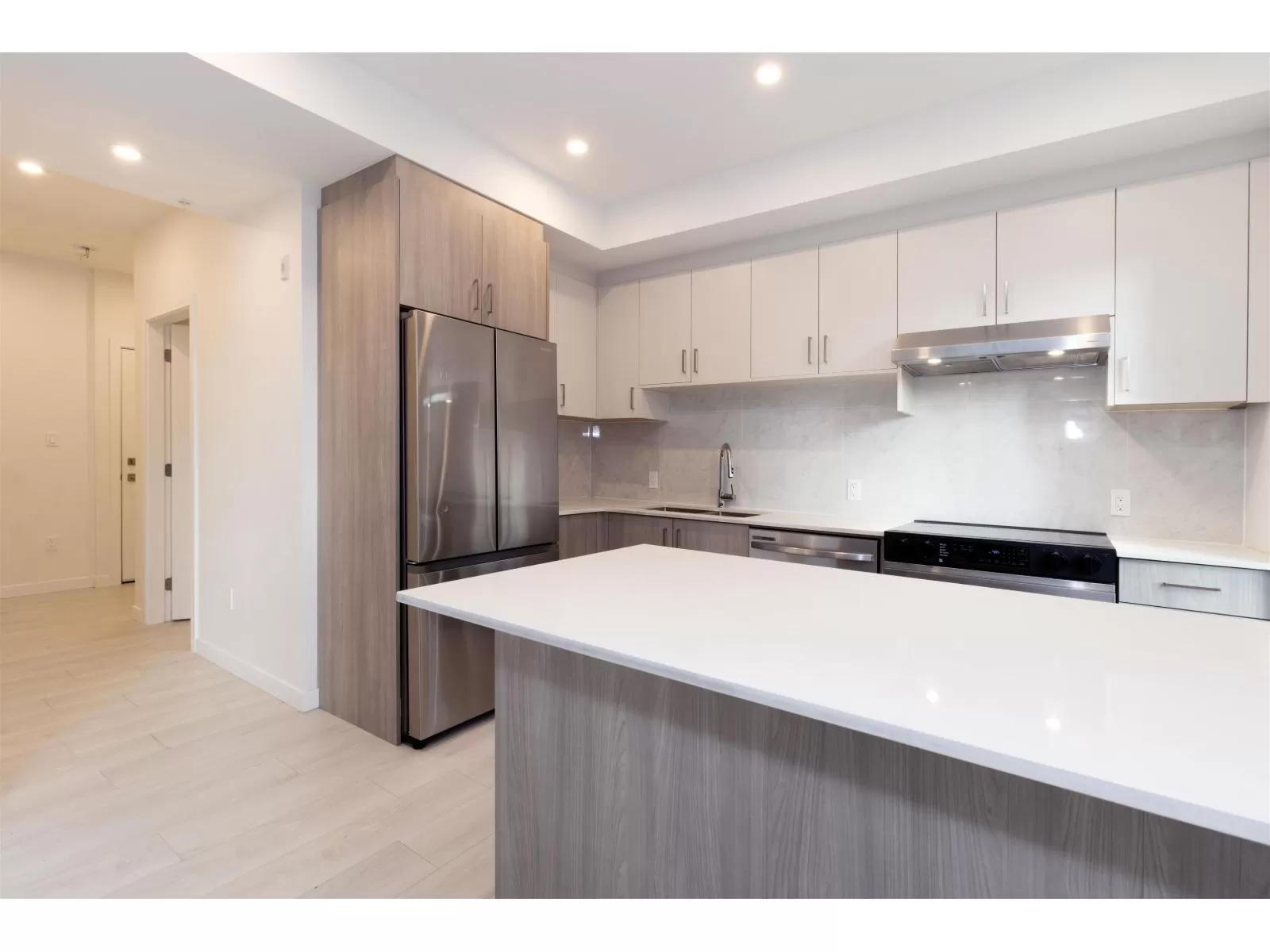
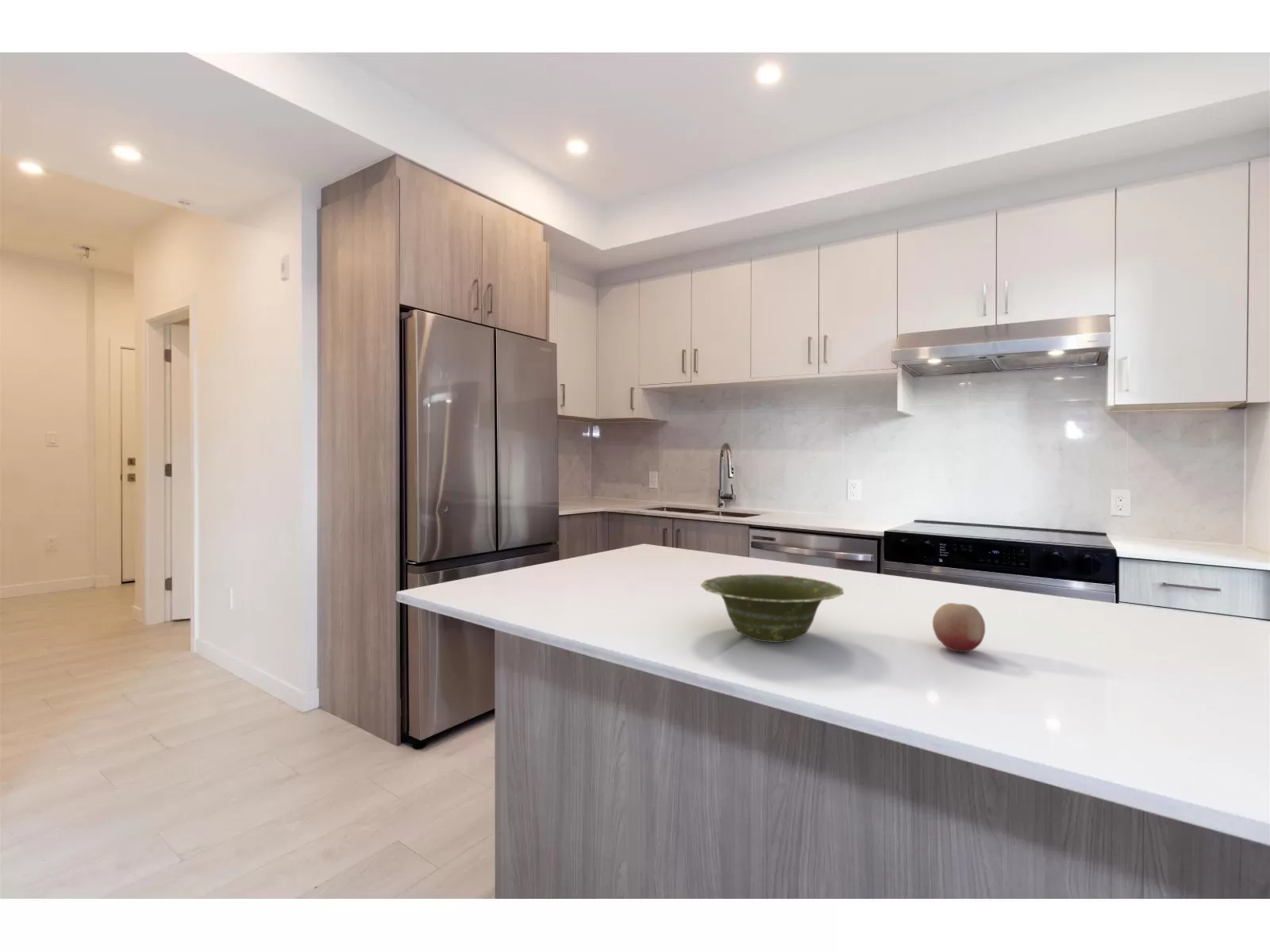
+ fruit (957, 626)
+ dish (770, 611)
